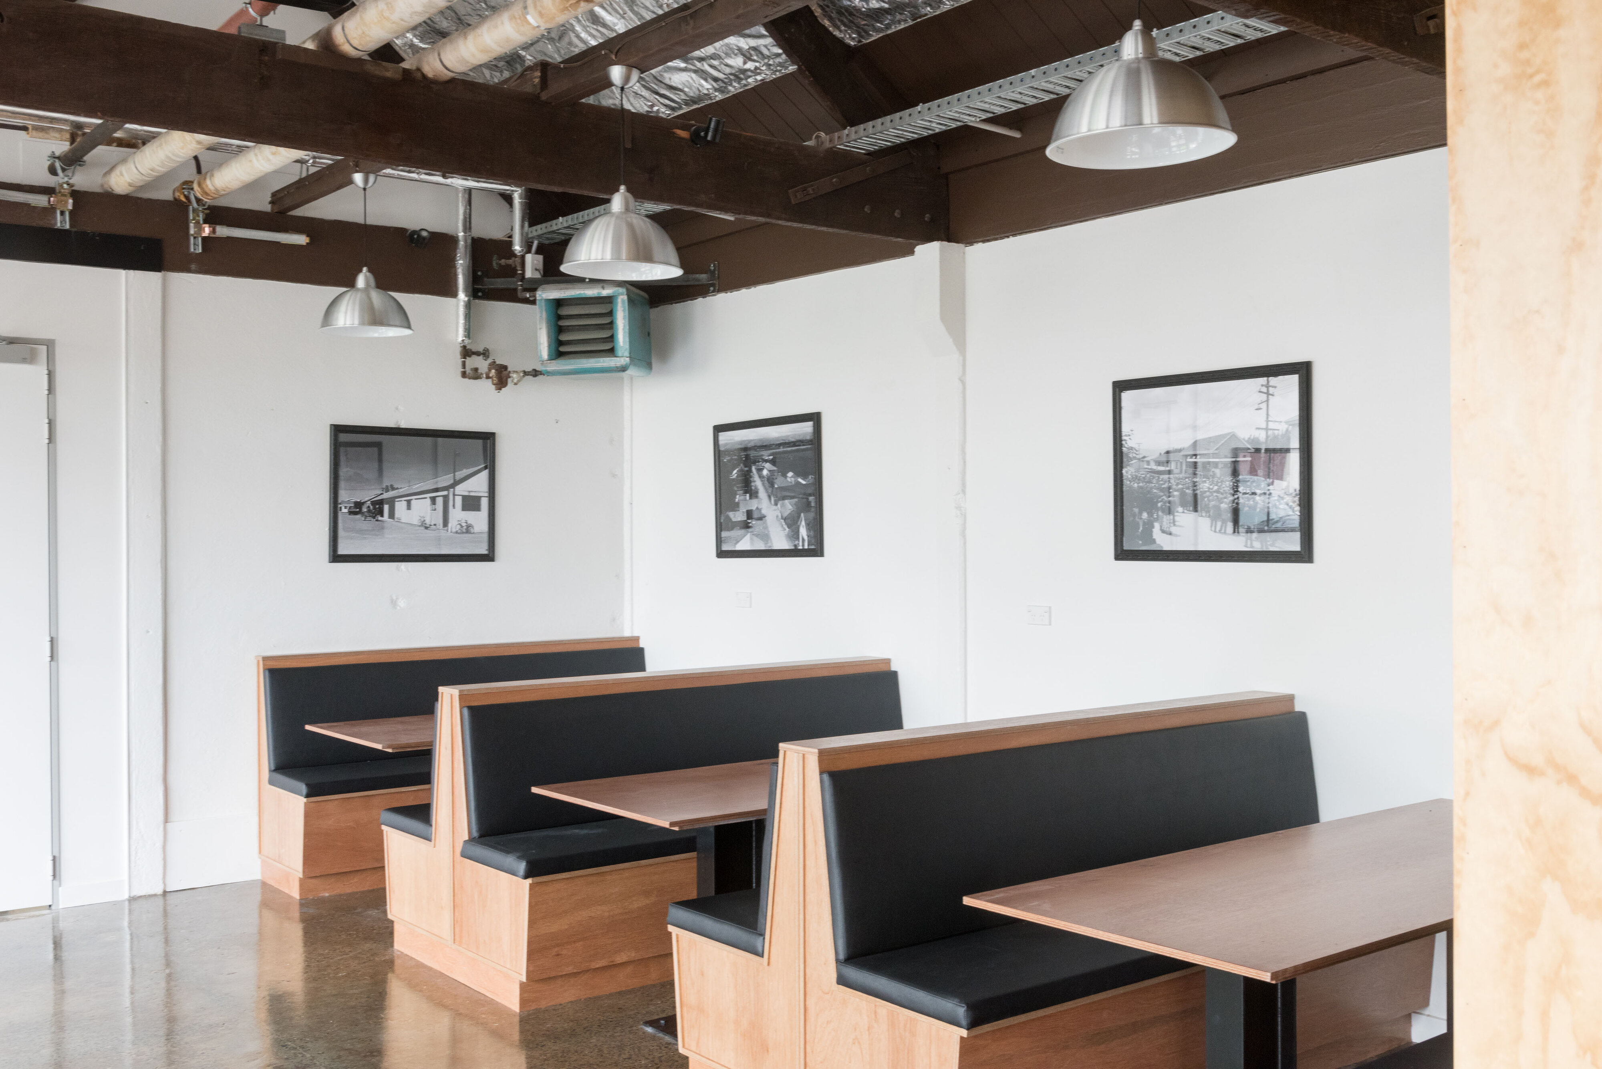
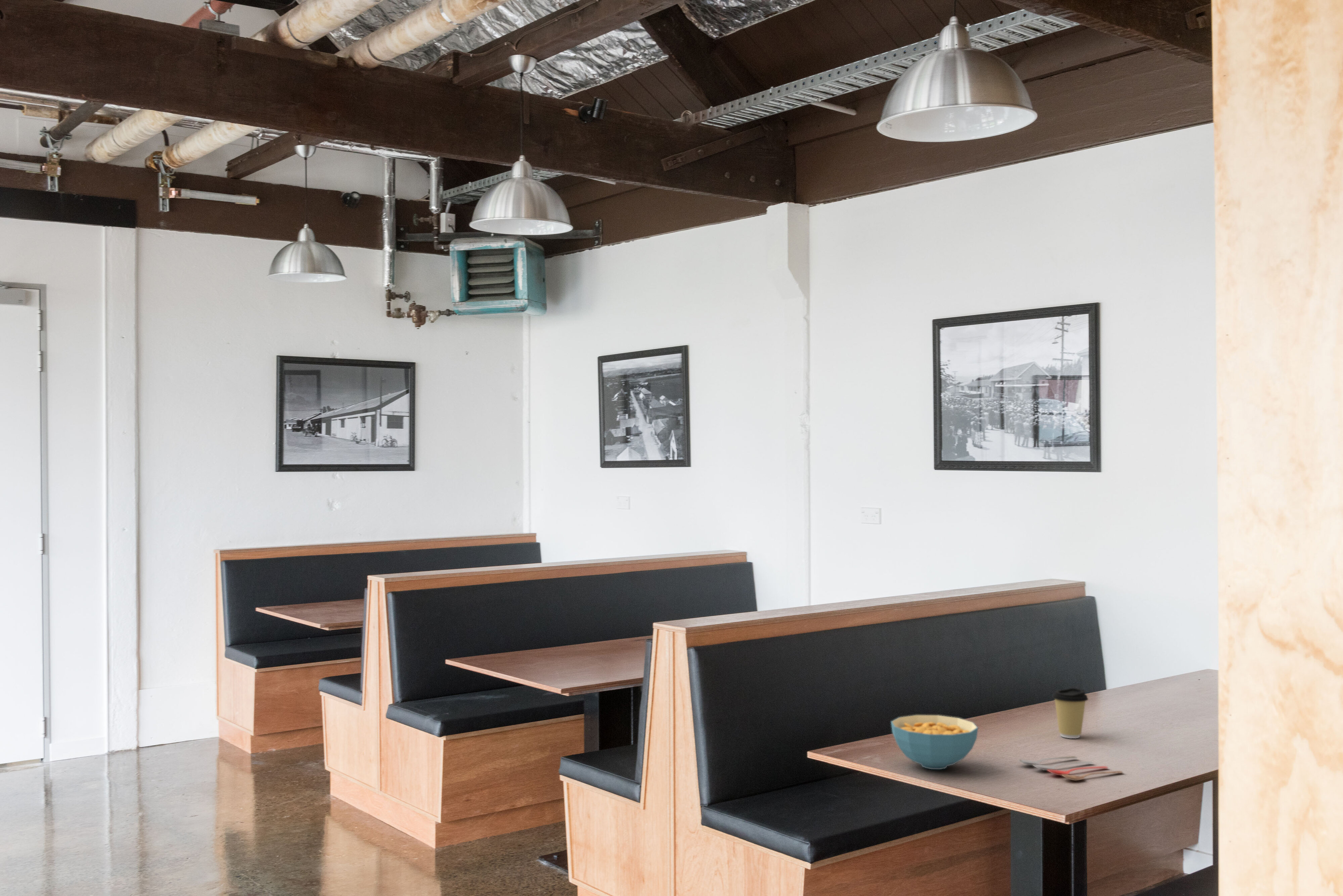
+ coffee cup (1070, 713)
+ cooking utensil (1070, 764)
+ cereal bowl (934, 745)
